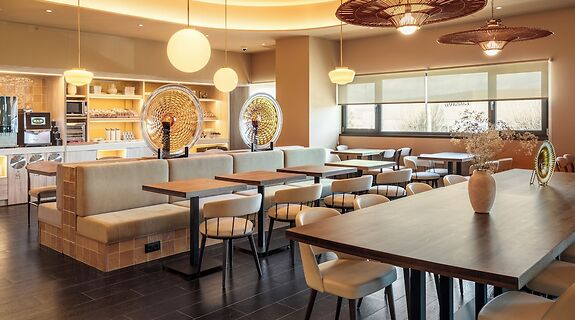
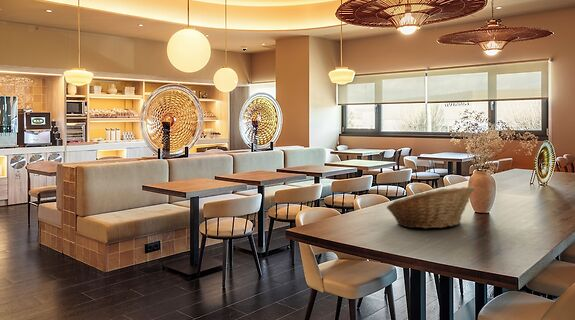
+ fruit basket (431, 204)
